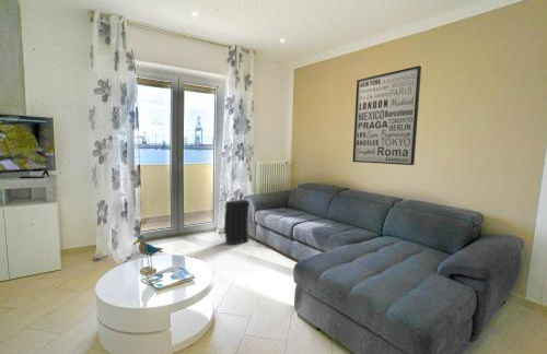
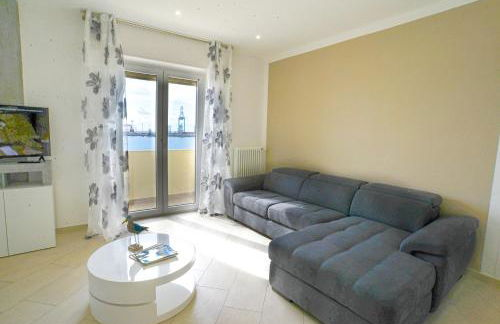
- wall art (383, 119)
- speaker (236, 221)
